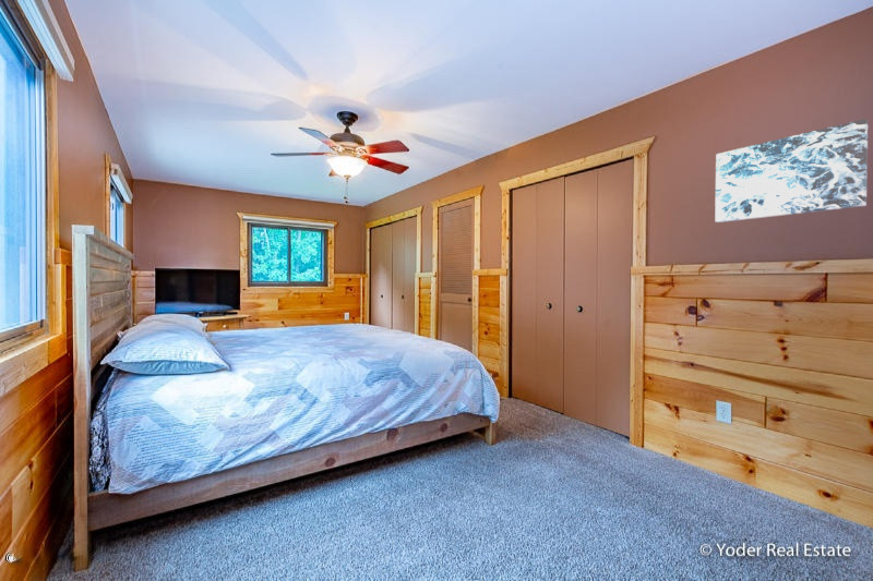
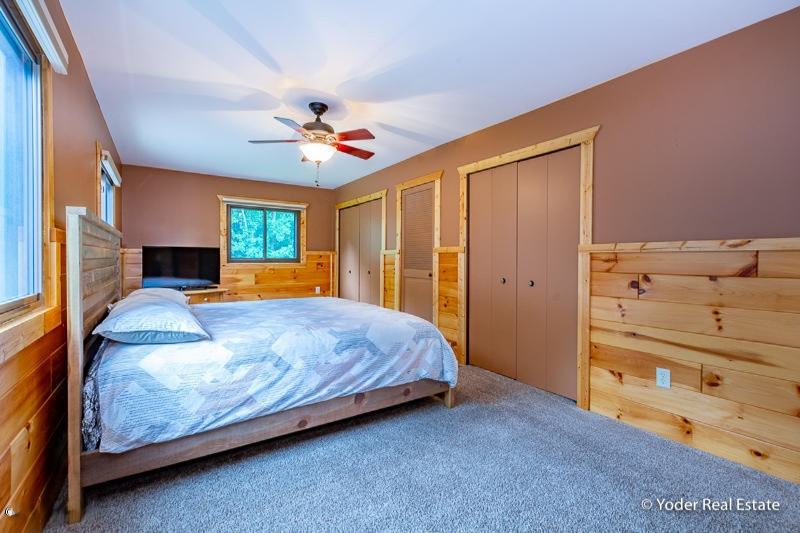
- wall art (782, 177)
